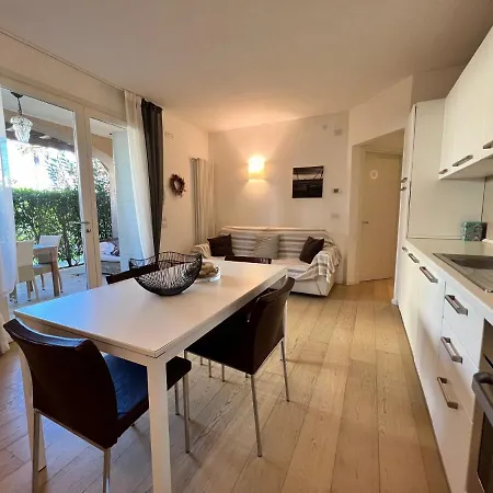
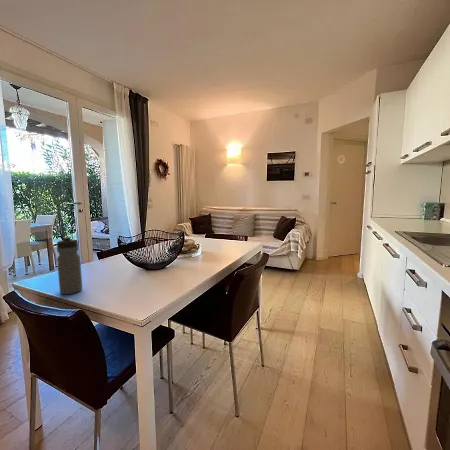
+ water bottle (69, 264)
